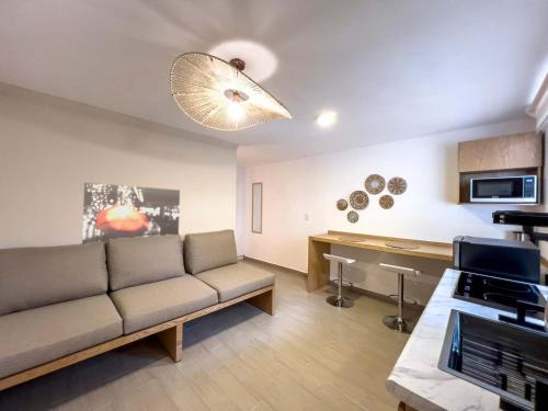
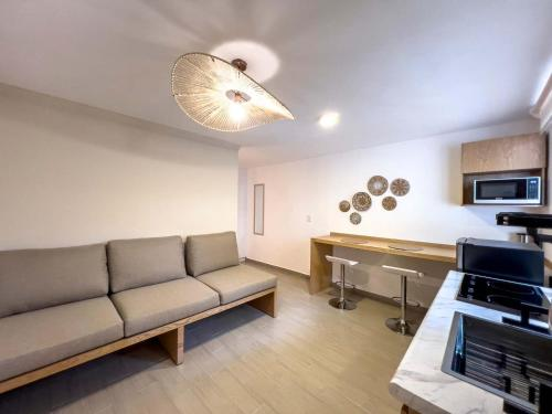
- wall art (137, 214)
